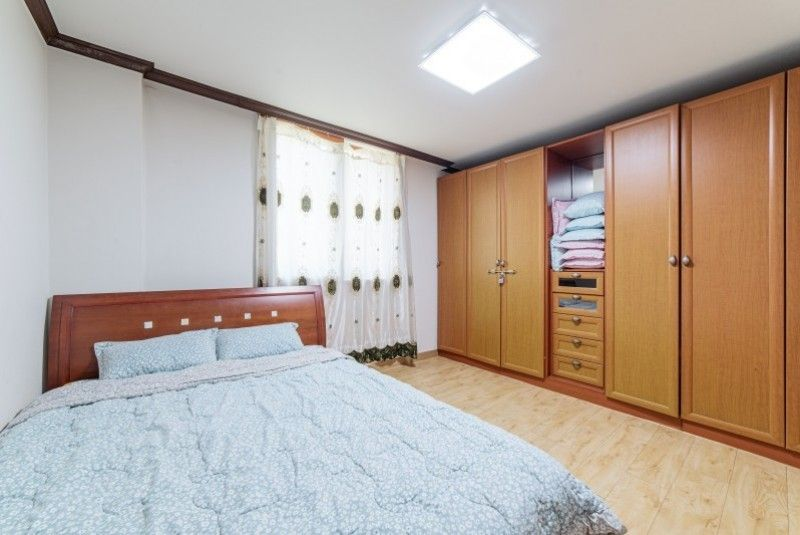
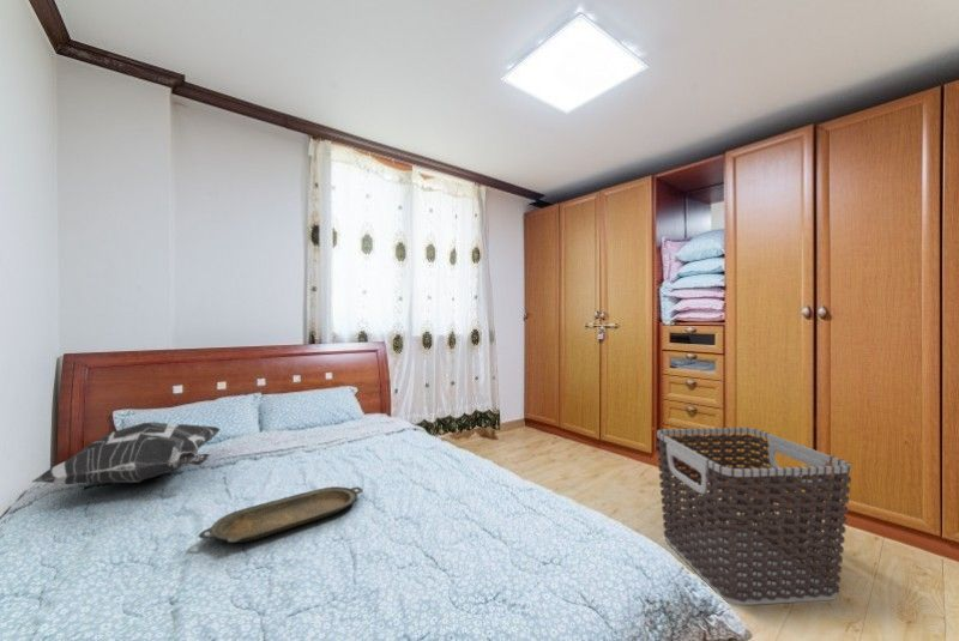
+ serving tray (290, 513)
+ clothes hamper (741, 504)
+ decorative pillow (146, 450)
